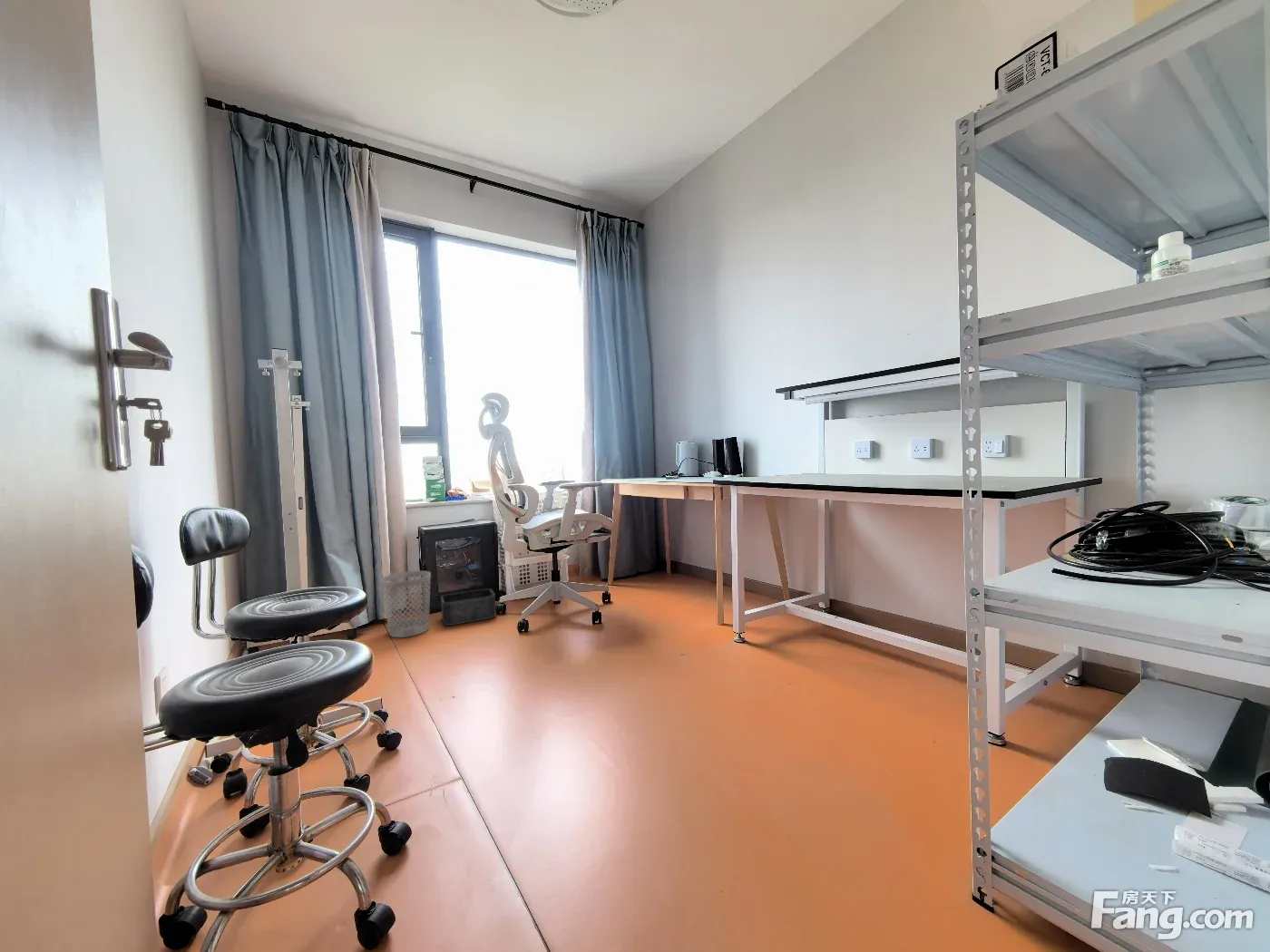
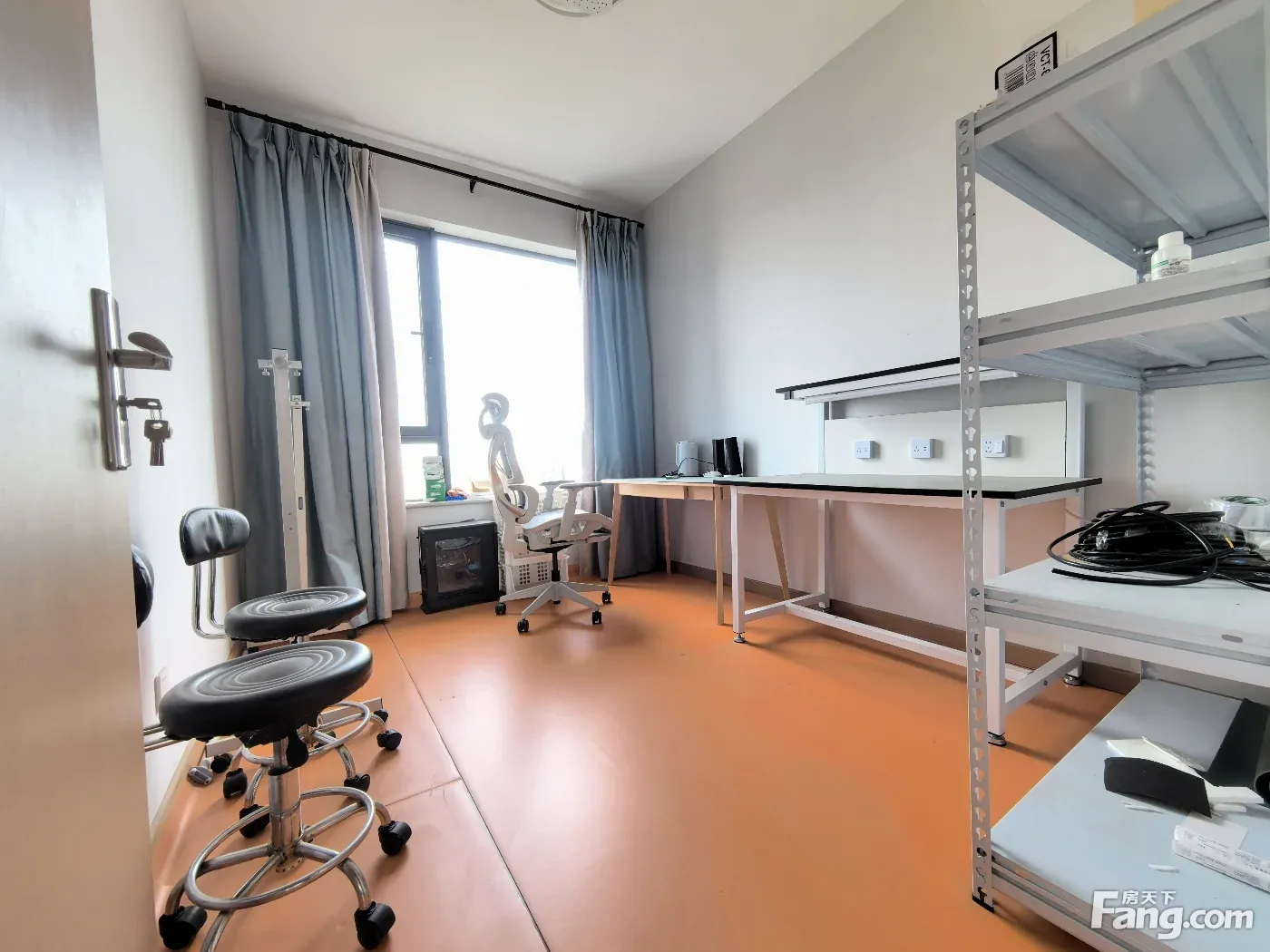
- storage bin (468, 606)
- wastebasket (407, 603)
